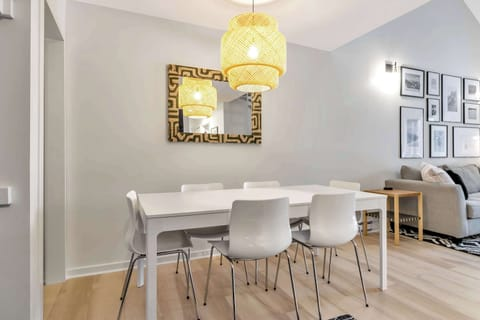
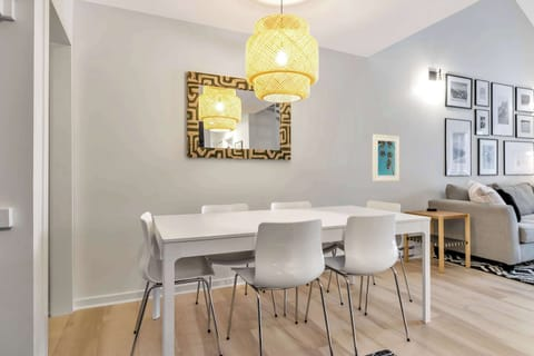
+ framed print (386, 158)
